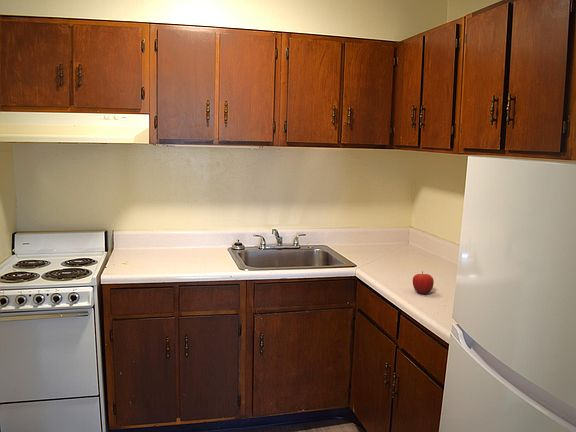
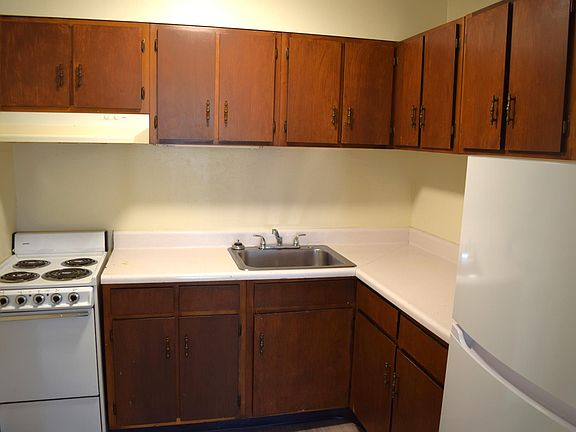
- fruit (423, 282)
